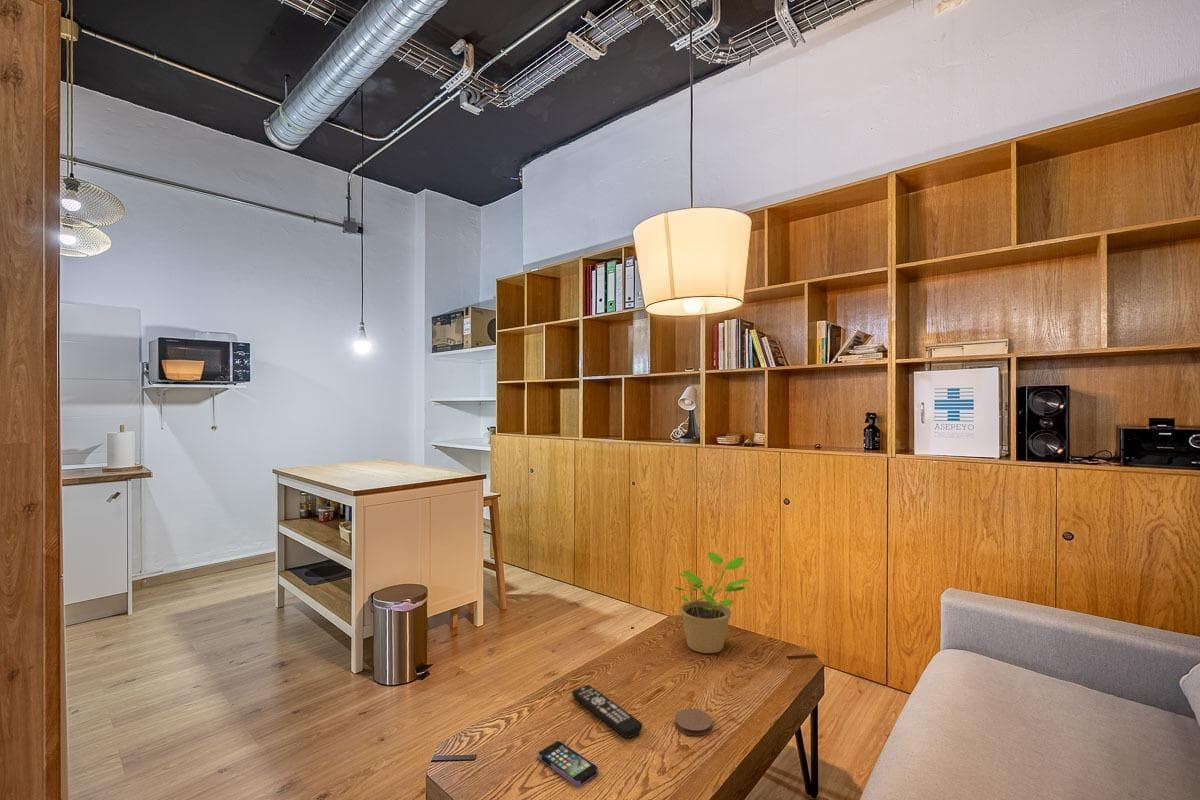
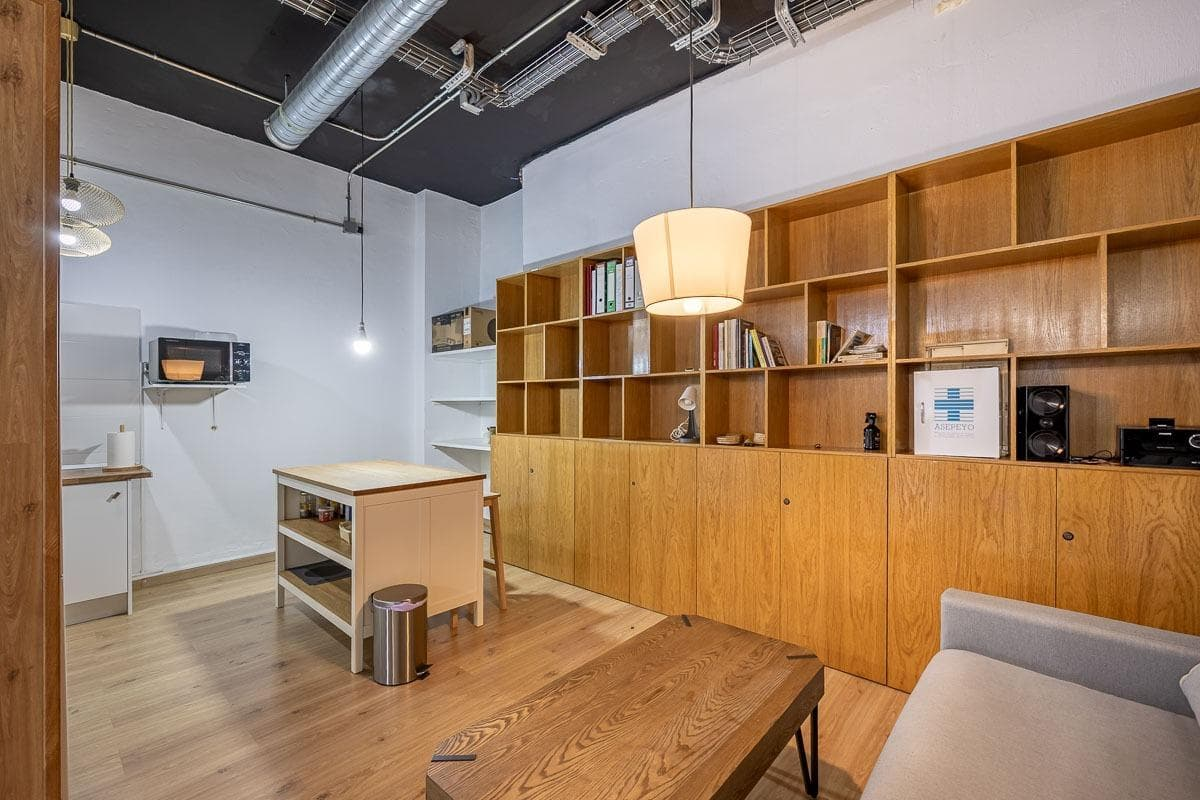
- remote control (605, 709)
- smartphone (567, 762)
- coaster (693, 721)
- potted plant (708, 604)
